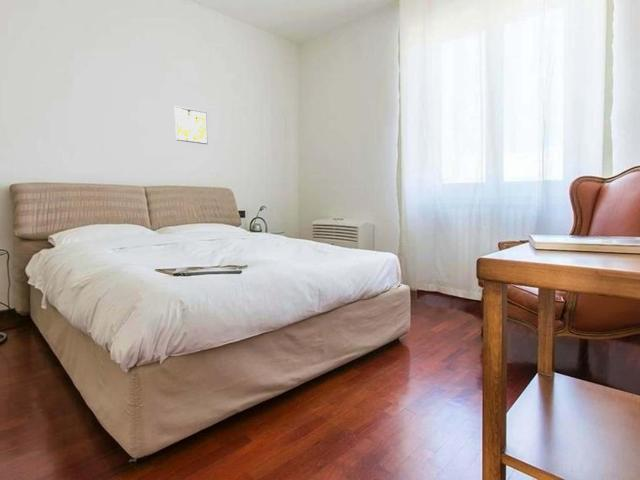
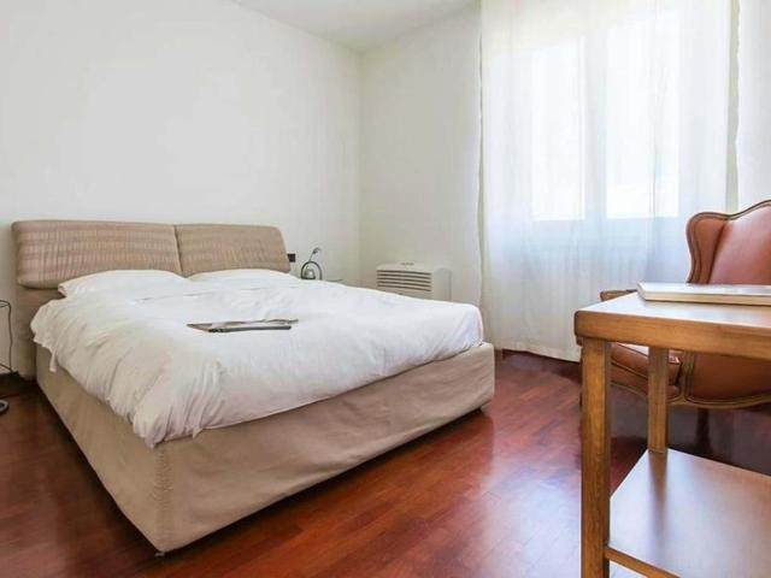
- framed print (191, 125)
